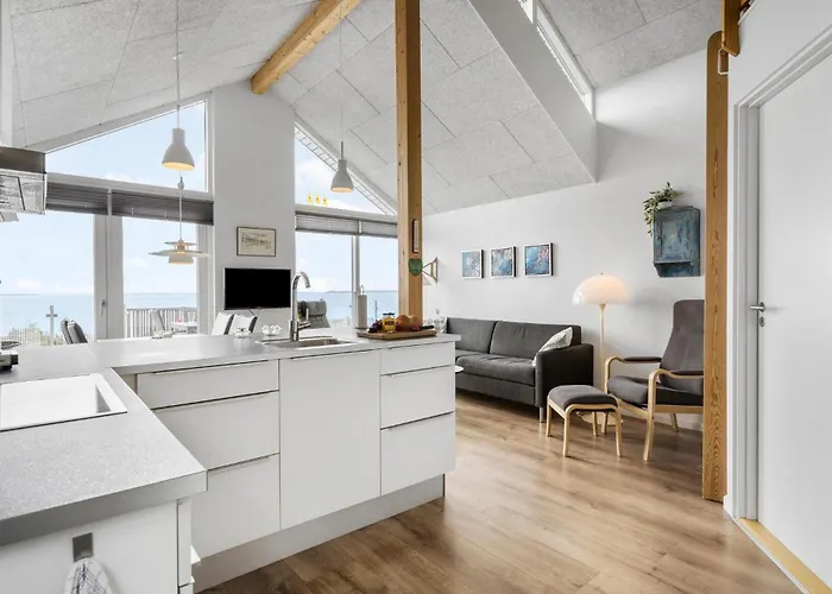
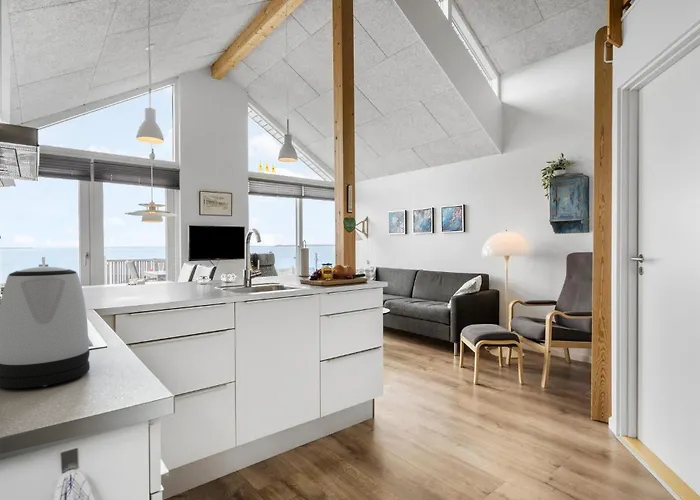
+ kettle (44, 320)
